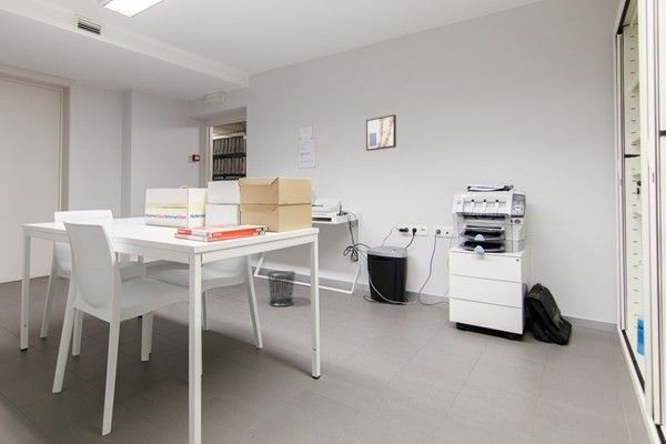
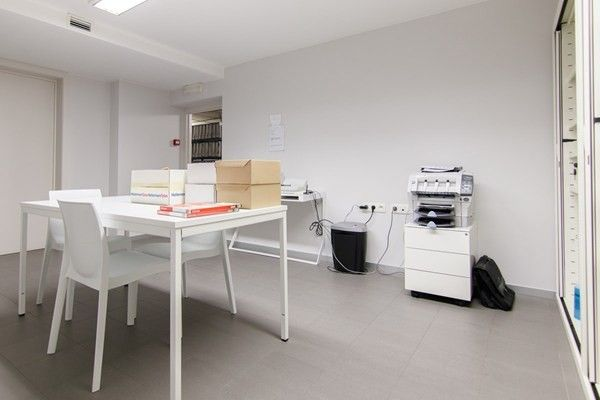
- wall art (381, 133)
- waste bin (281, 287)
